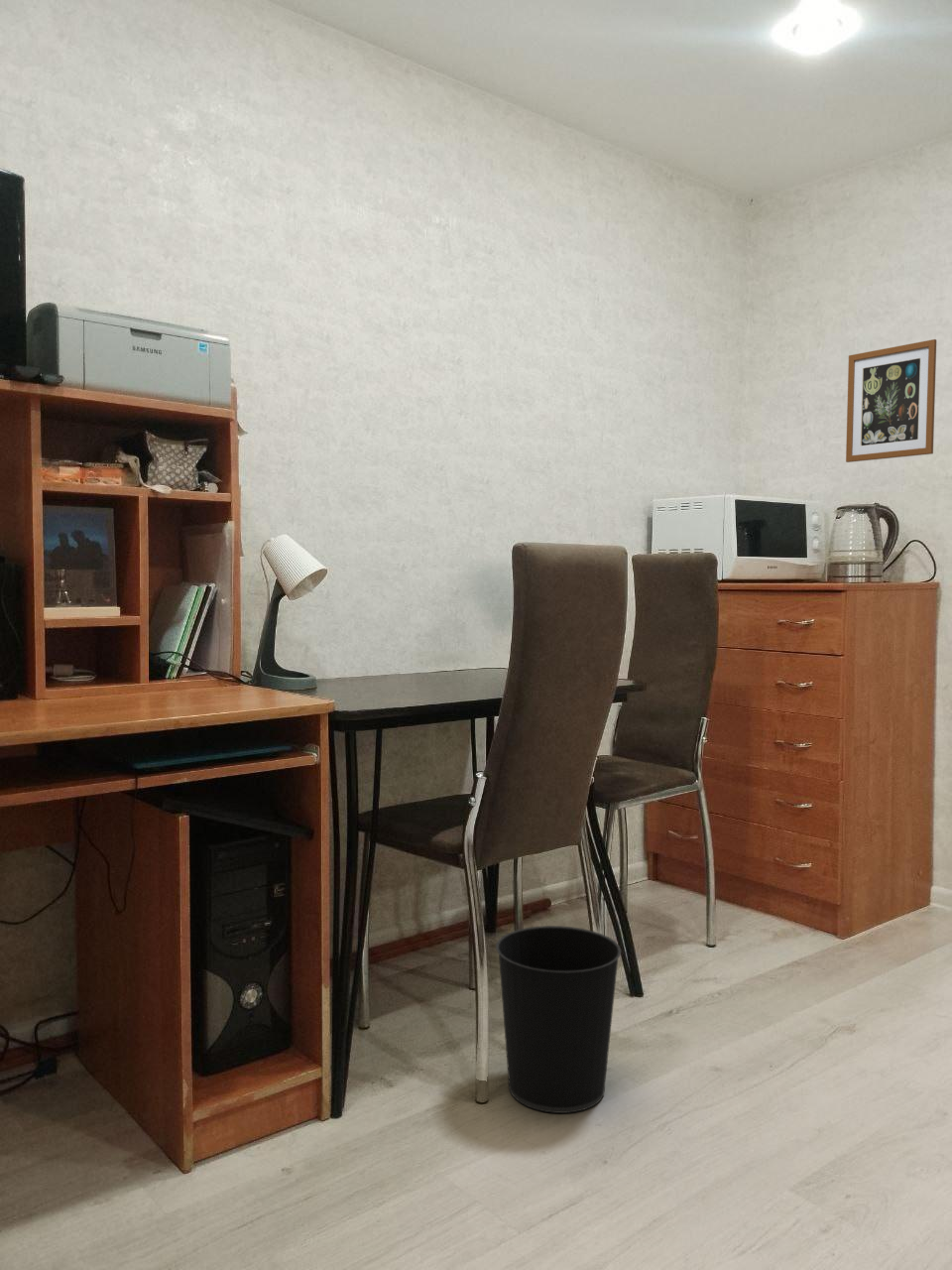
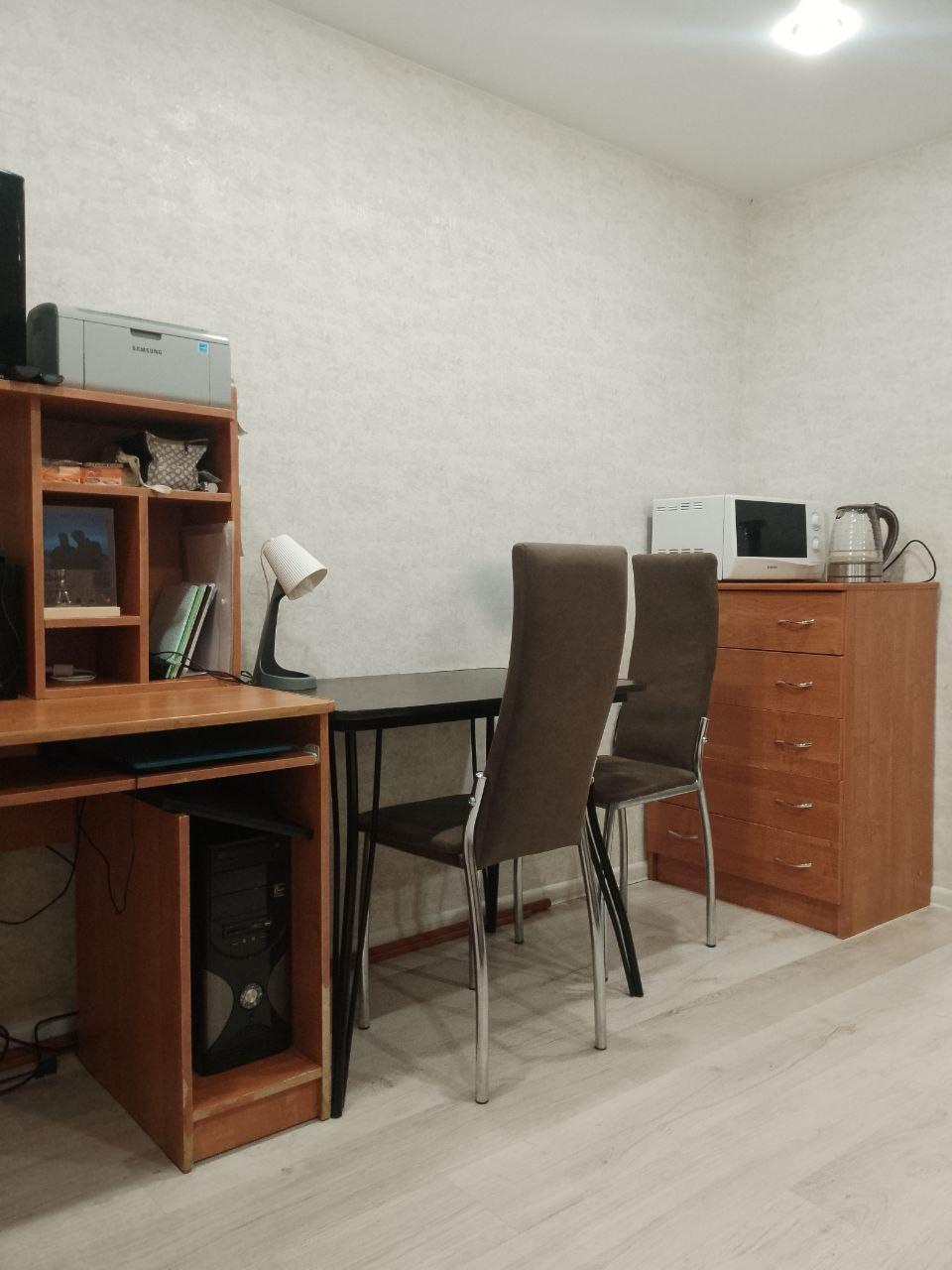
- wall art (890, 403)
- wastebasket (556, 1017)
